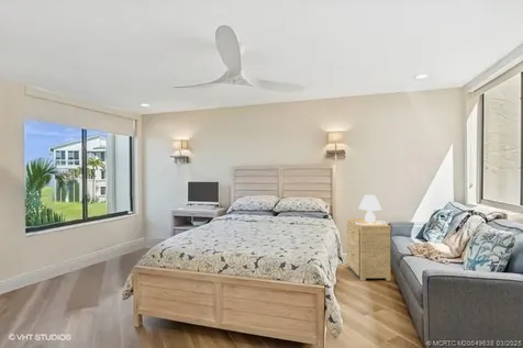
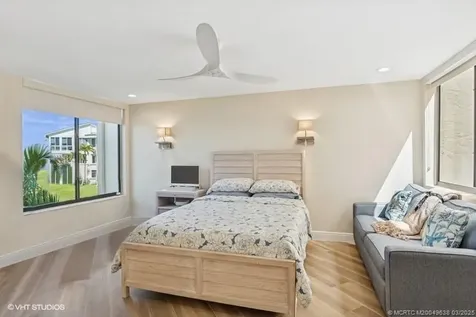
- table lamp (369, 209)
- side table (365, 247)
